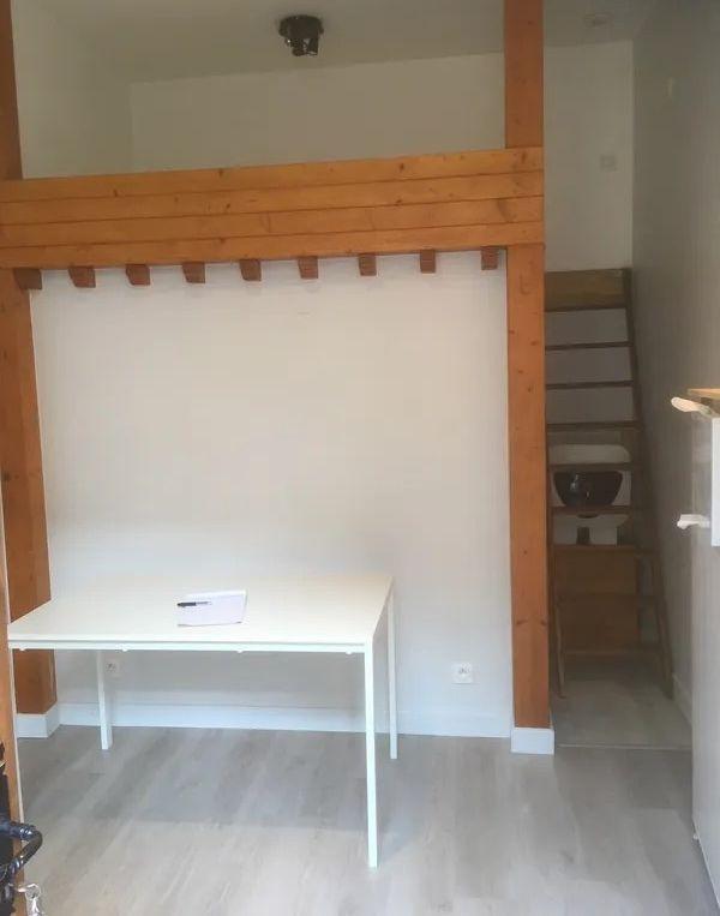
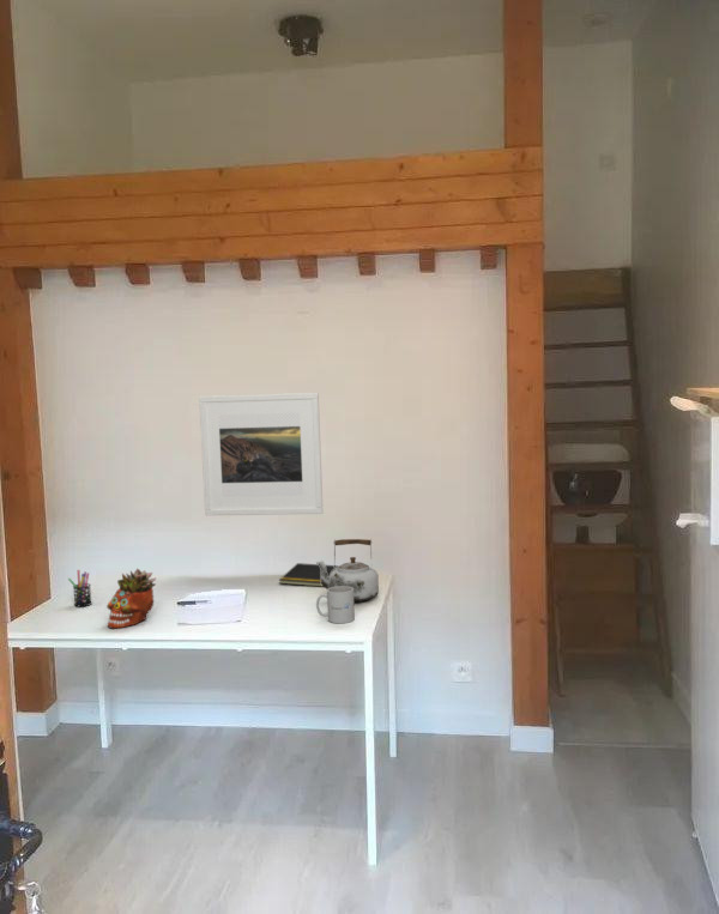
+ succulent planter (131, 595)
+ kettle (346, 568)
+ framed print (260, 454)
+ pen holder (79, 587)
+ notepad (314, 574)
+ mug (336, 604)
